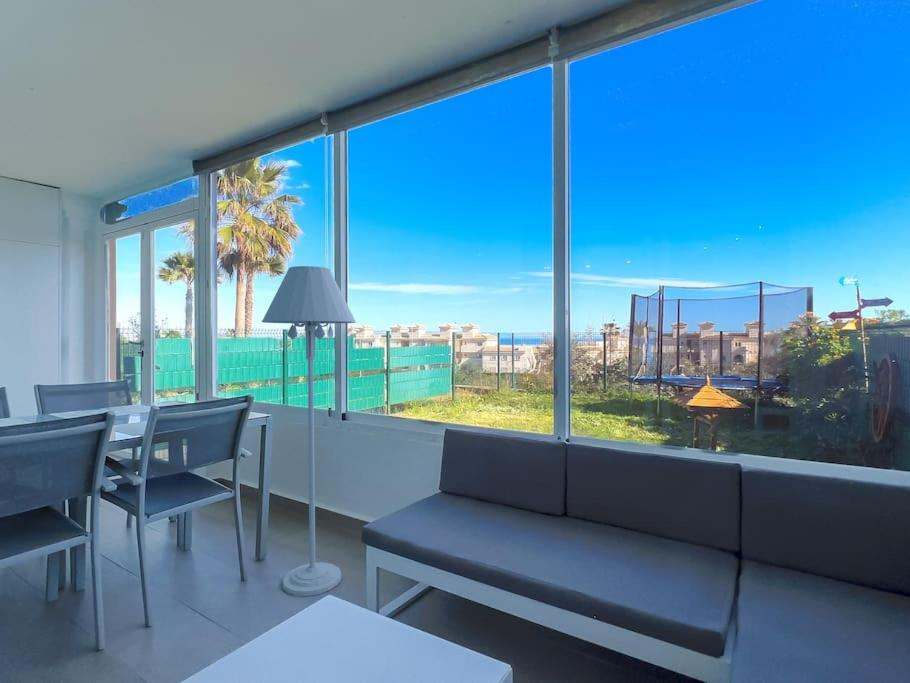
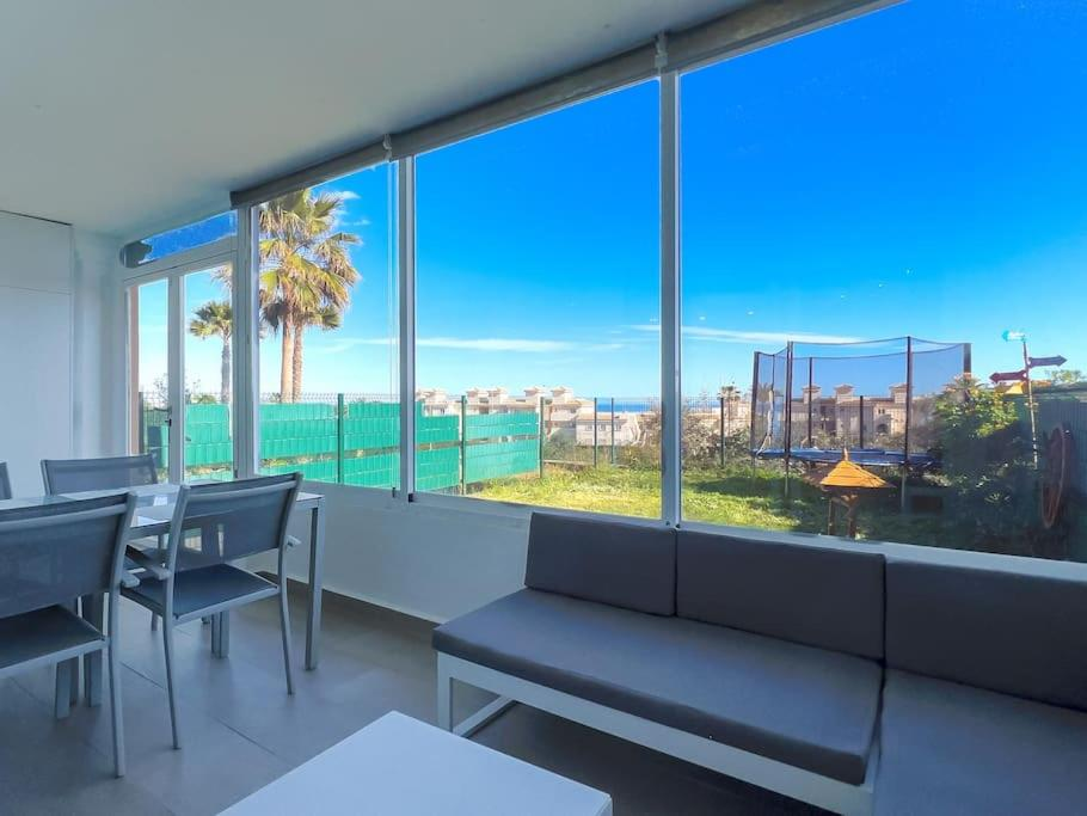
- floor lamp (311, 425)
